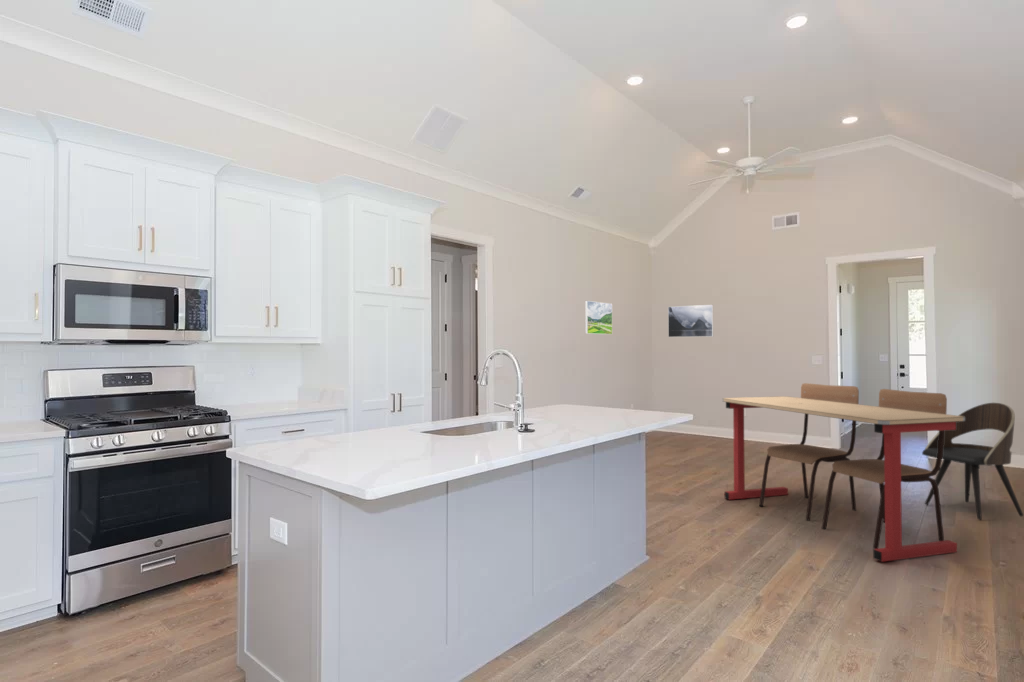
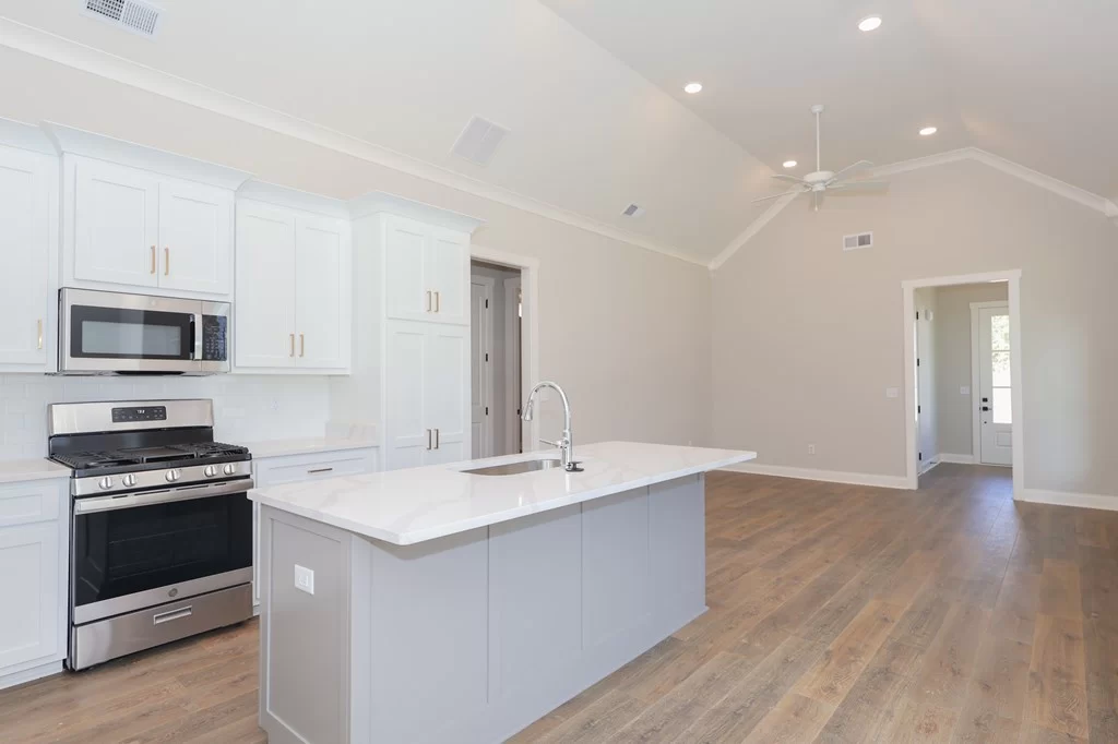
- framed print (690, 321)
- school desk (832, 454)
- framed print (599, 318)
- dining chair (971, 456)
